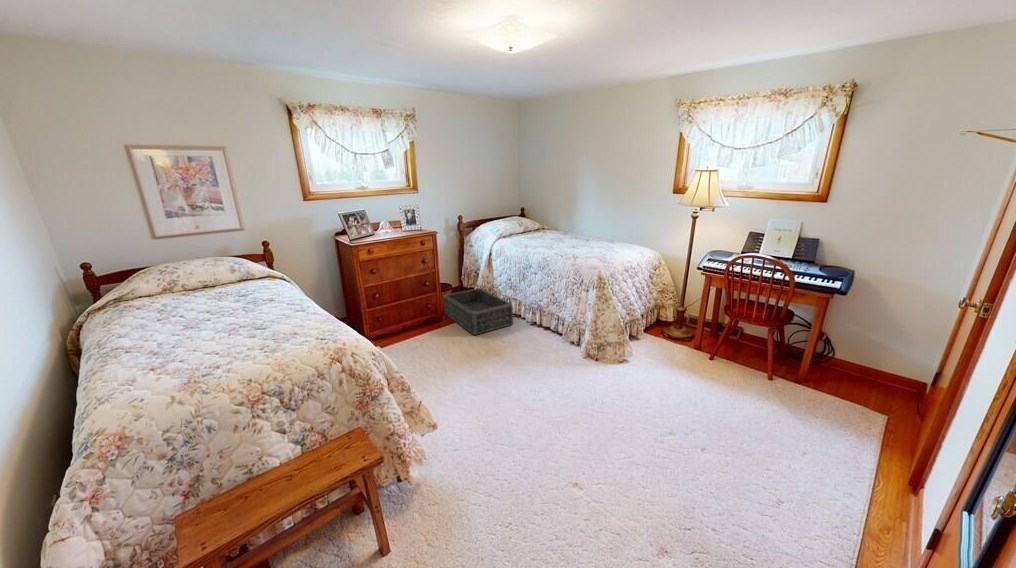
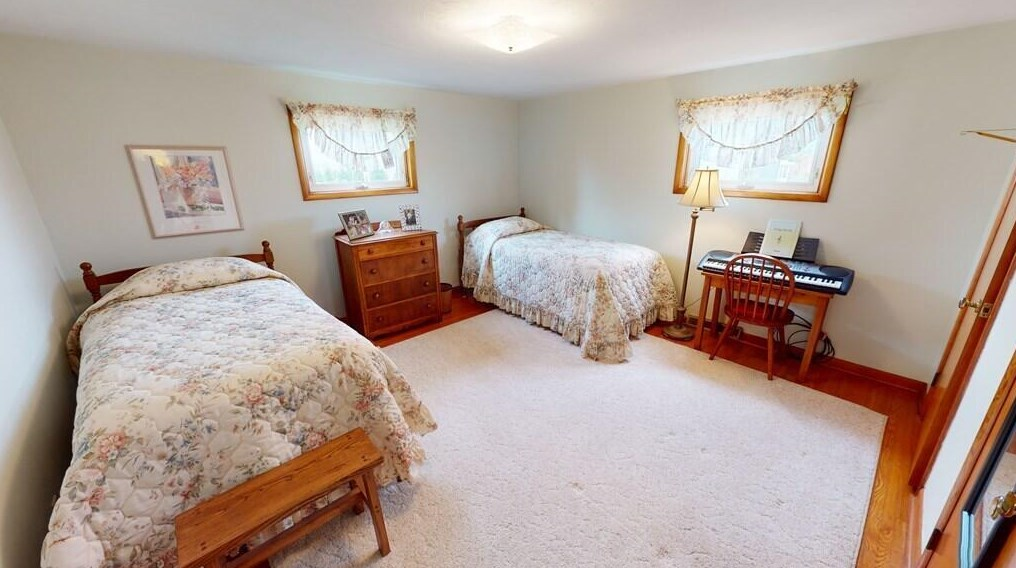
- basket (477, 309)
